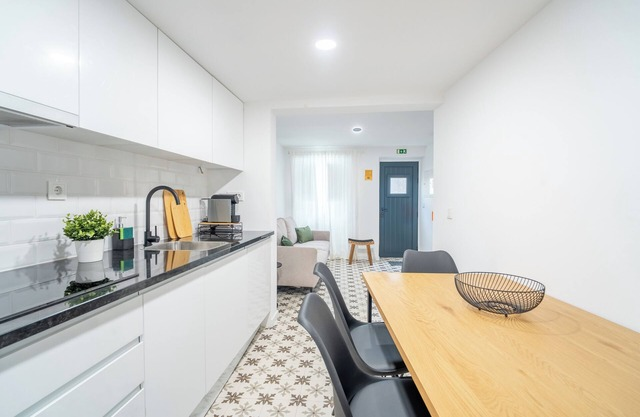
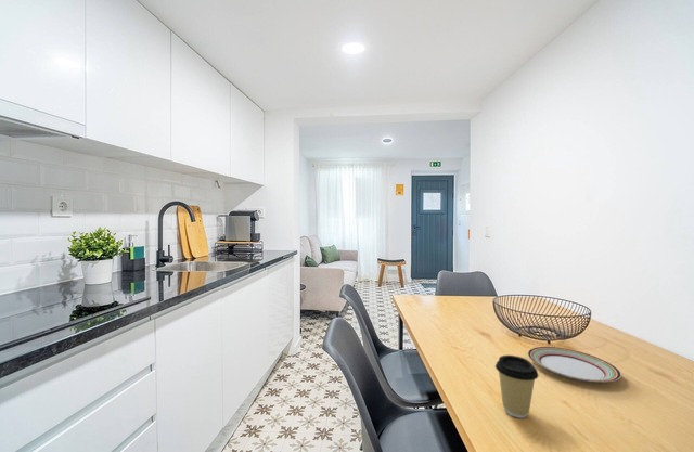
+ coffee cup (515, 386)
+ plate (570, 364)
